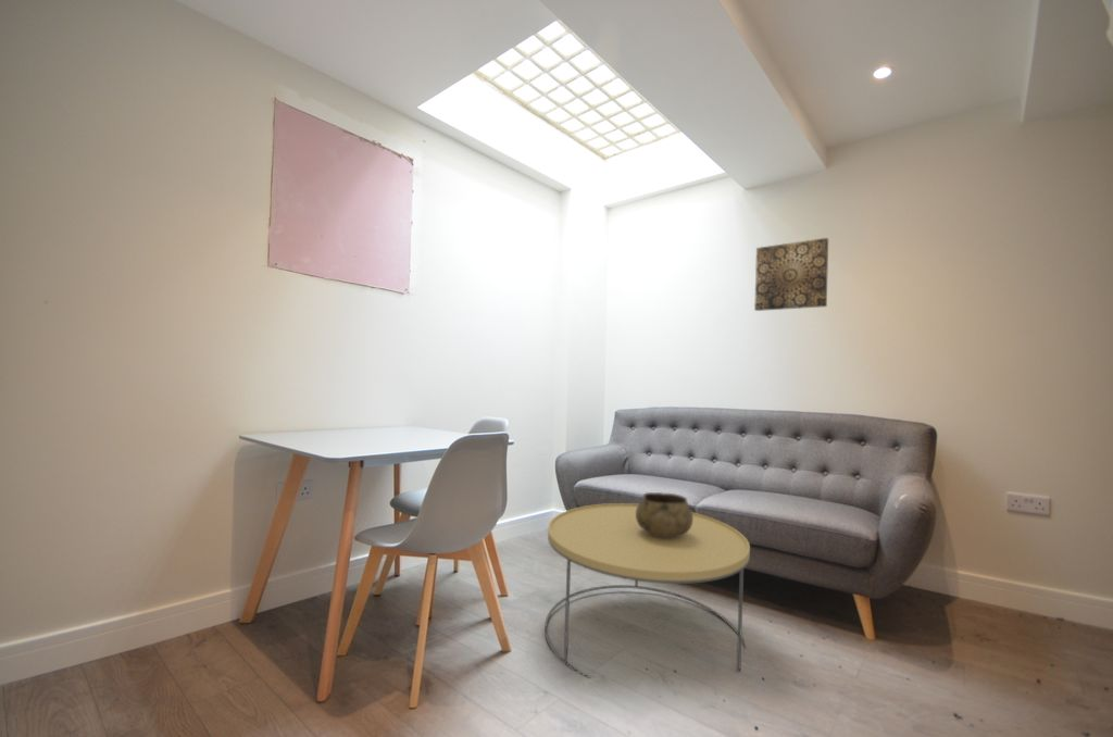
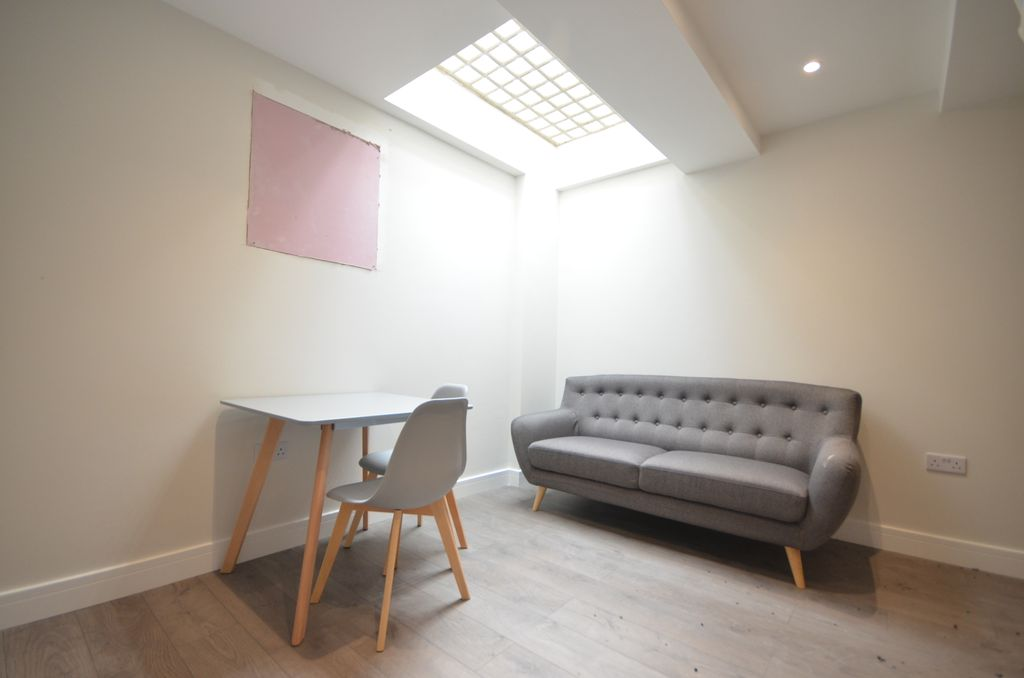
- decorative bowl (663, 513)
- wall art (789, 275)
- coffee table (642, 580)
